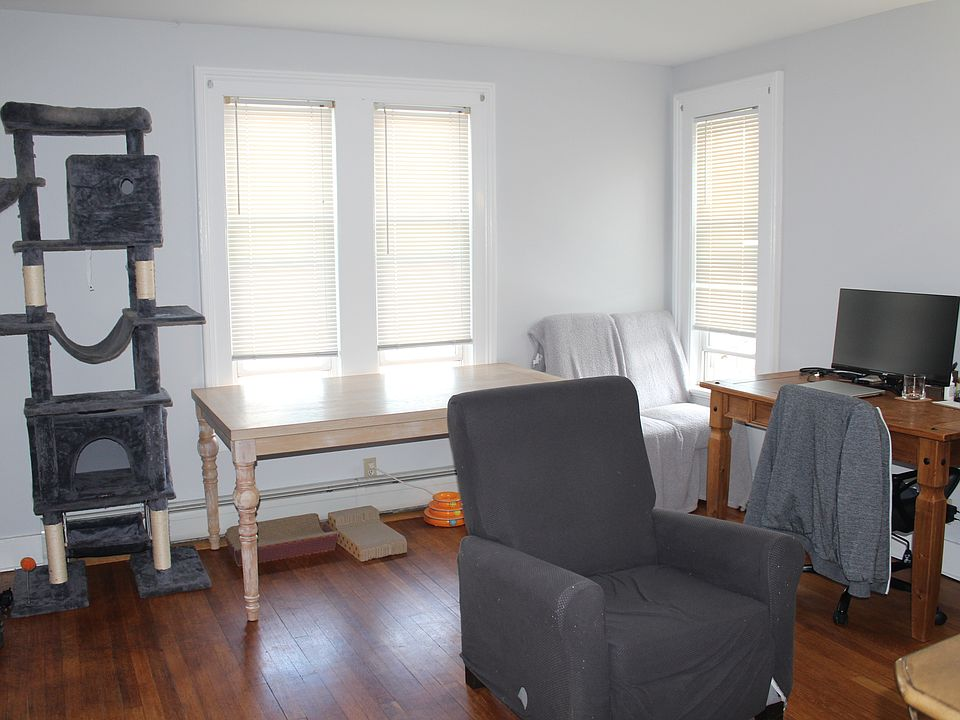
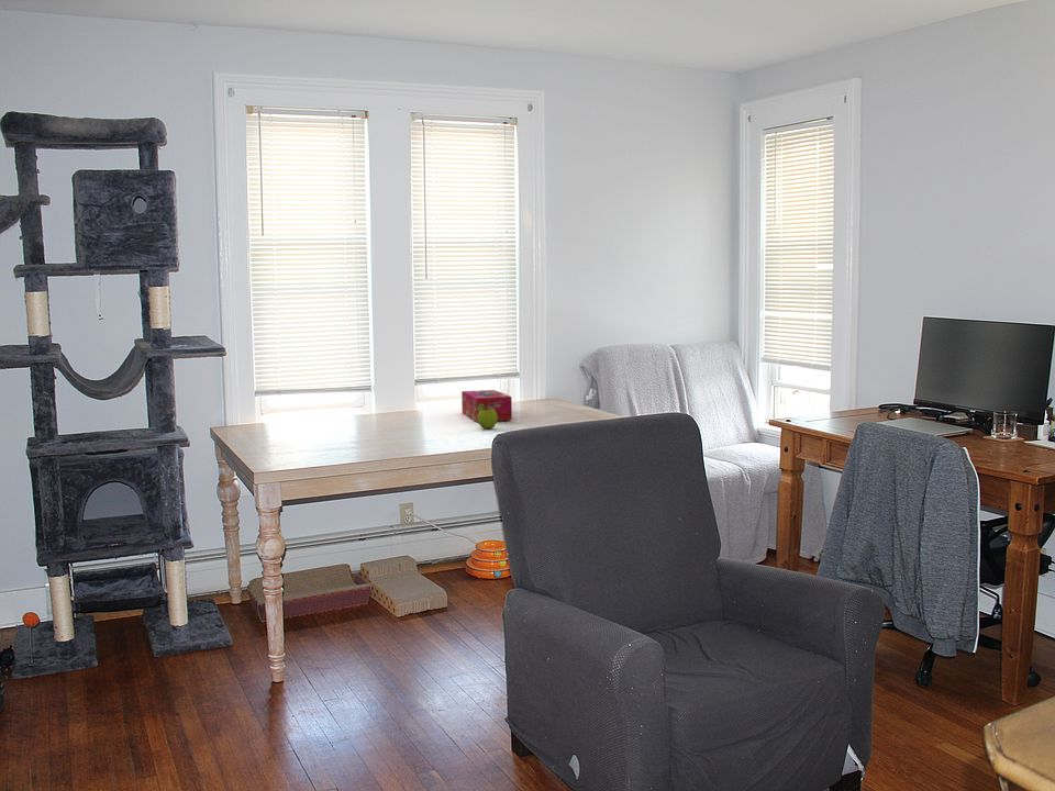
+ tissue box (486, 404)
+ fruit (486, 415)
